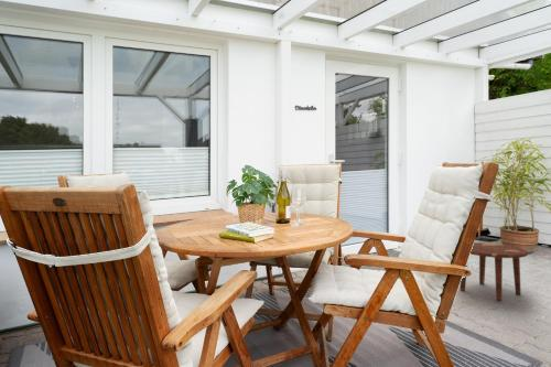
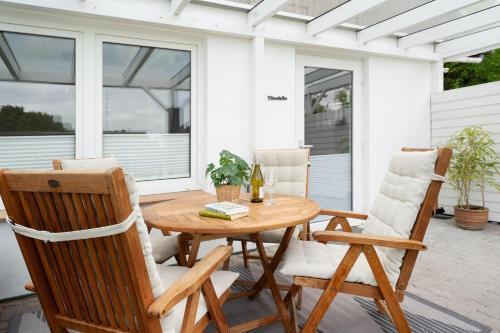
- side table (495, 270)
